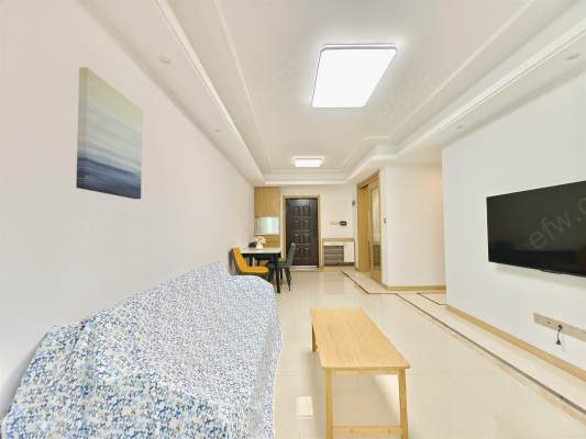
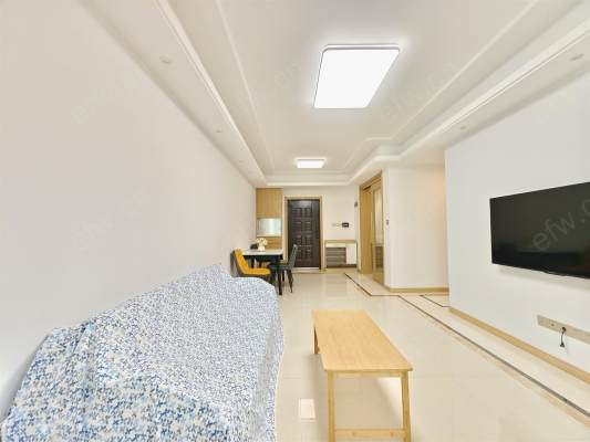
- wall art (114, 143)
